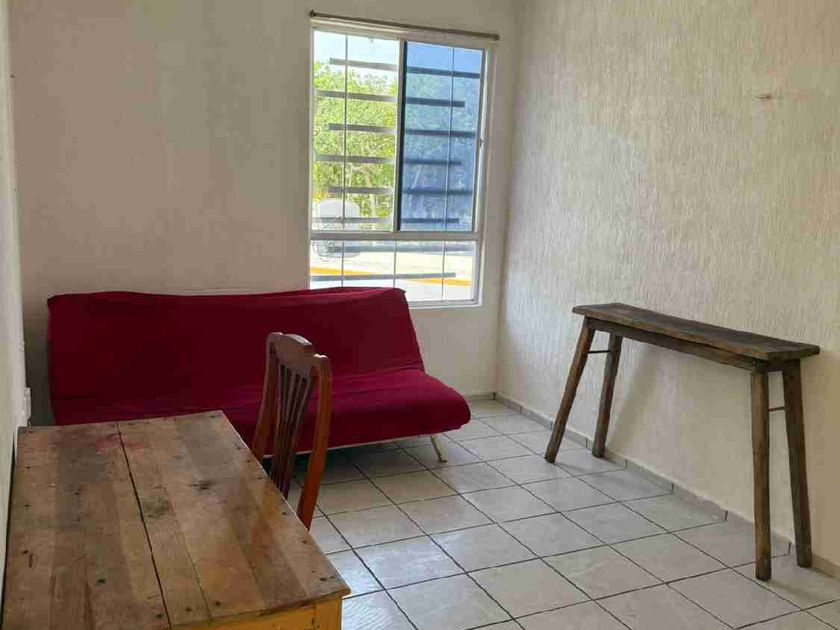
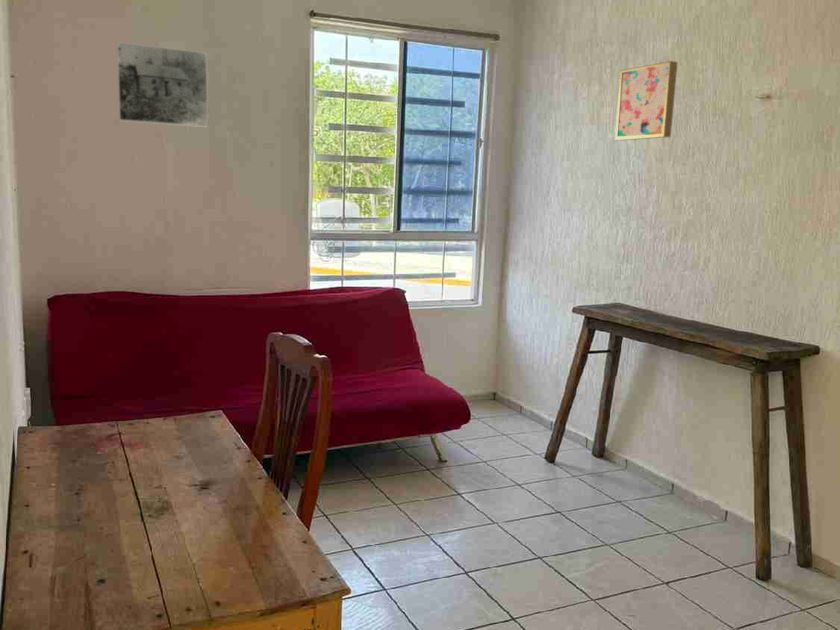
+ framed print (163, 86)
+ wall art (644, 102)
